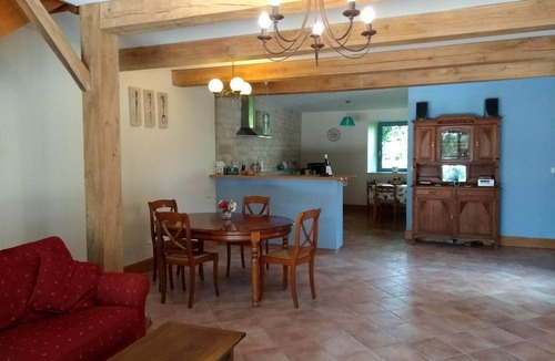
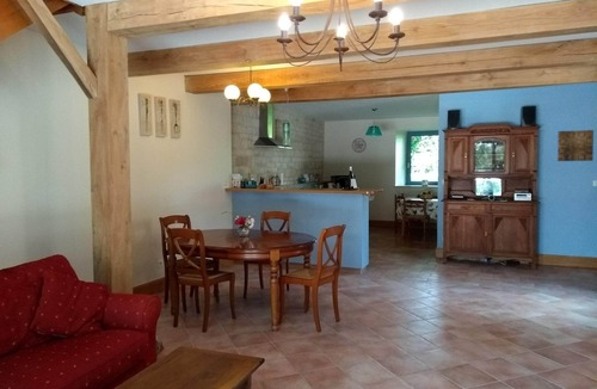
+ wall art (574, 146)
